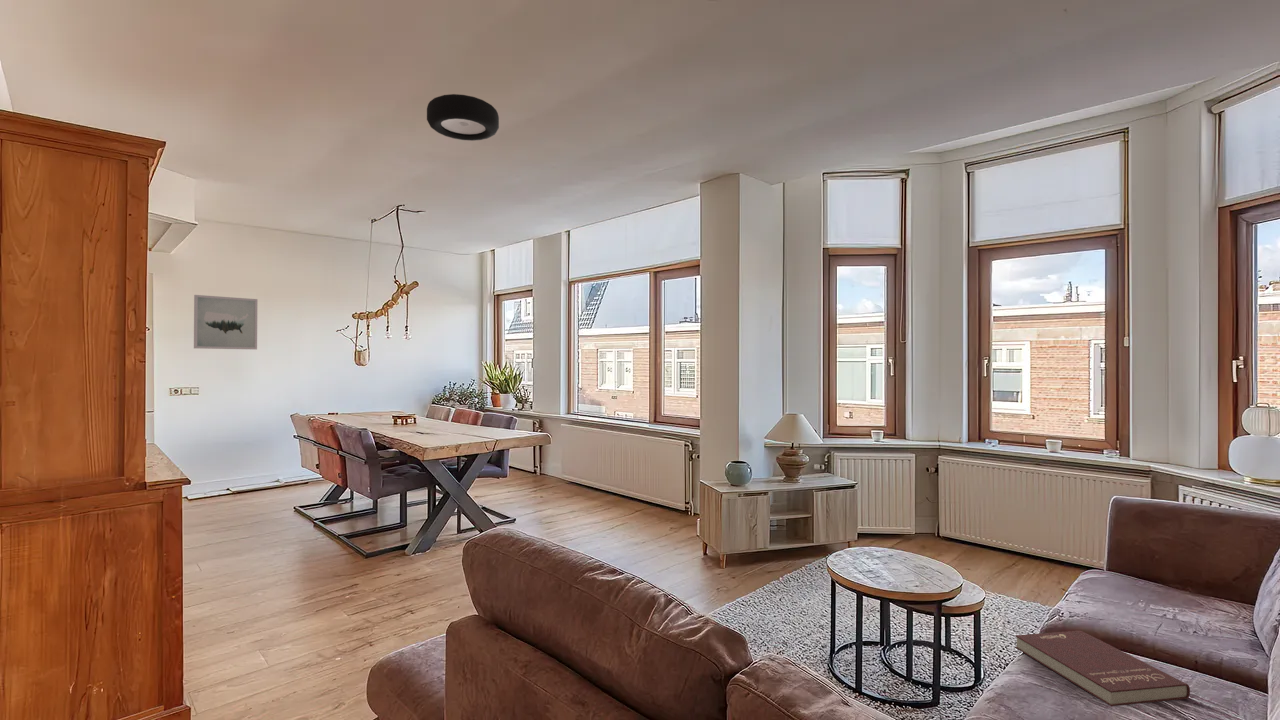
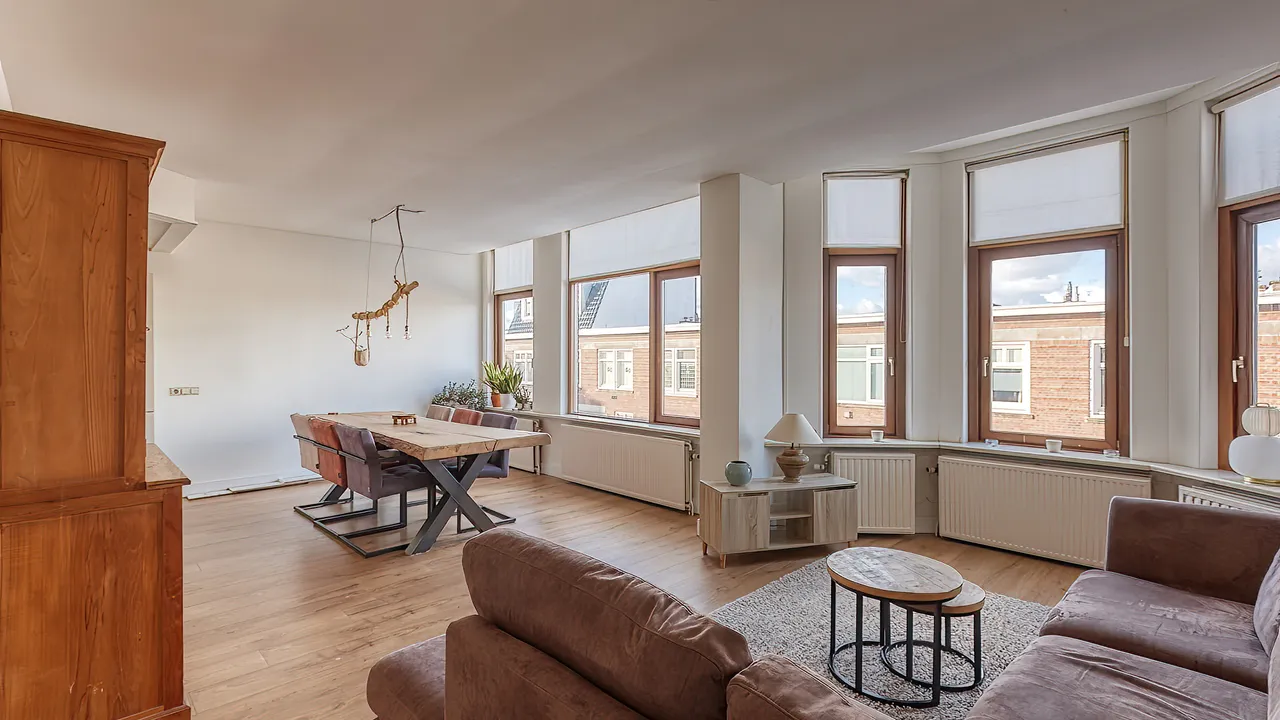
- ceiling light (463, 118)
- wall art (226, 323)
- book (1095, 664)
